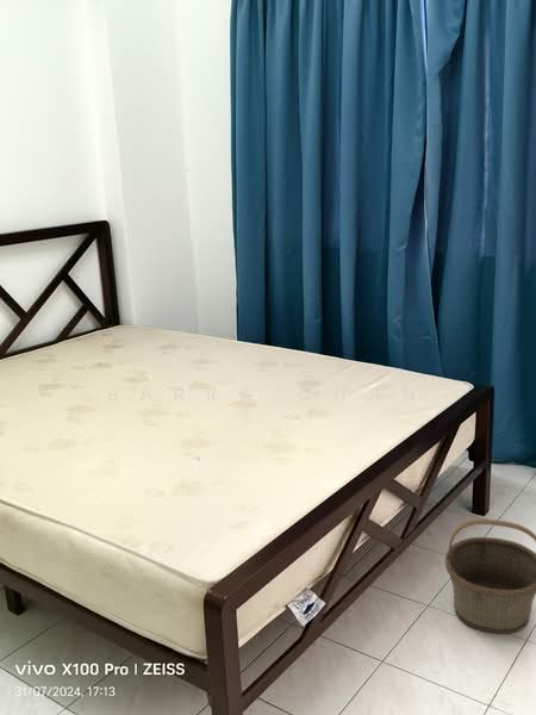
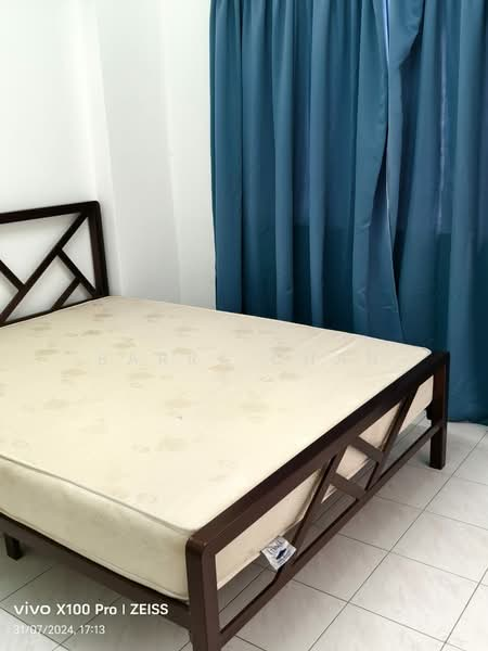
- basket (494, 566)
